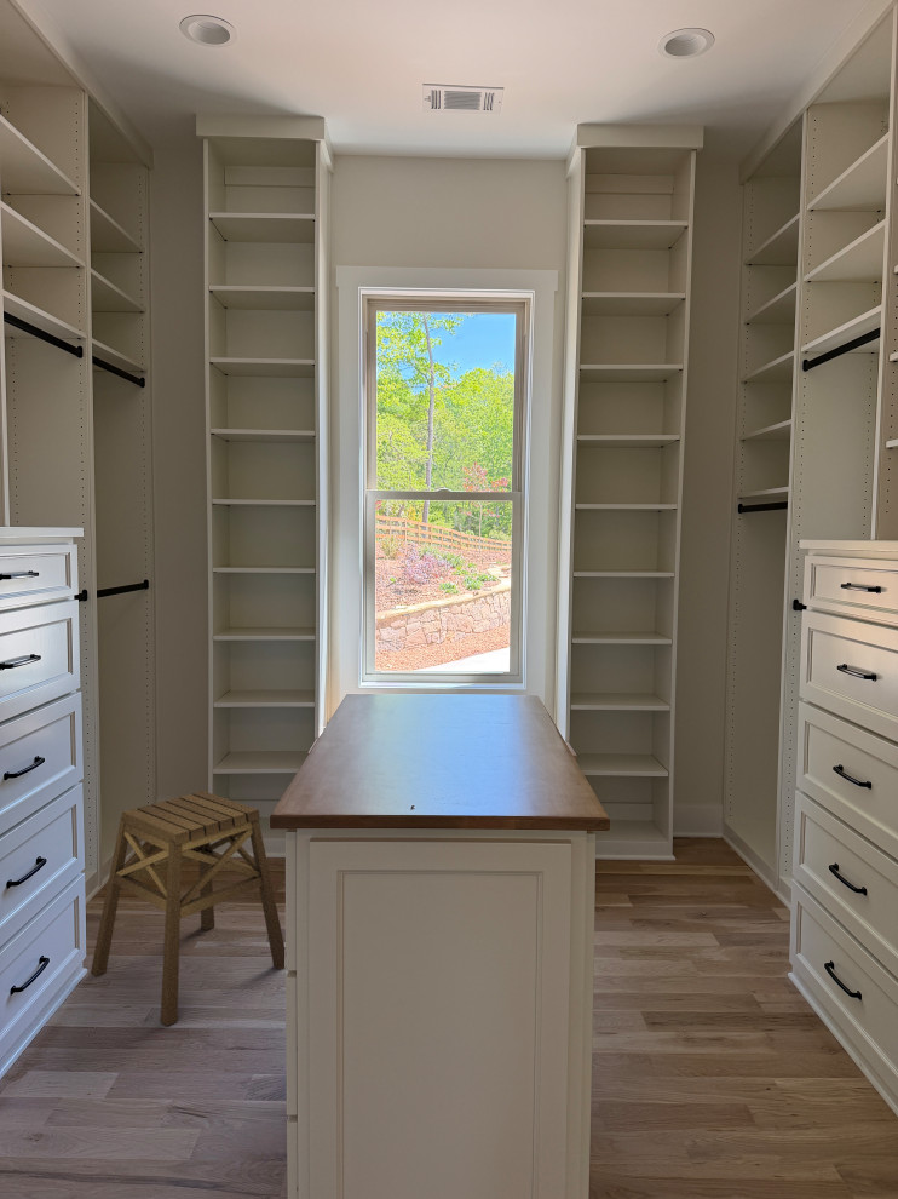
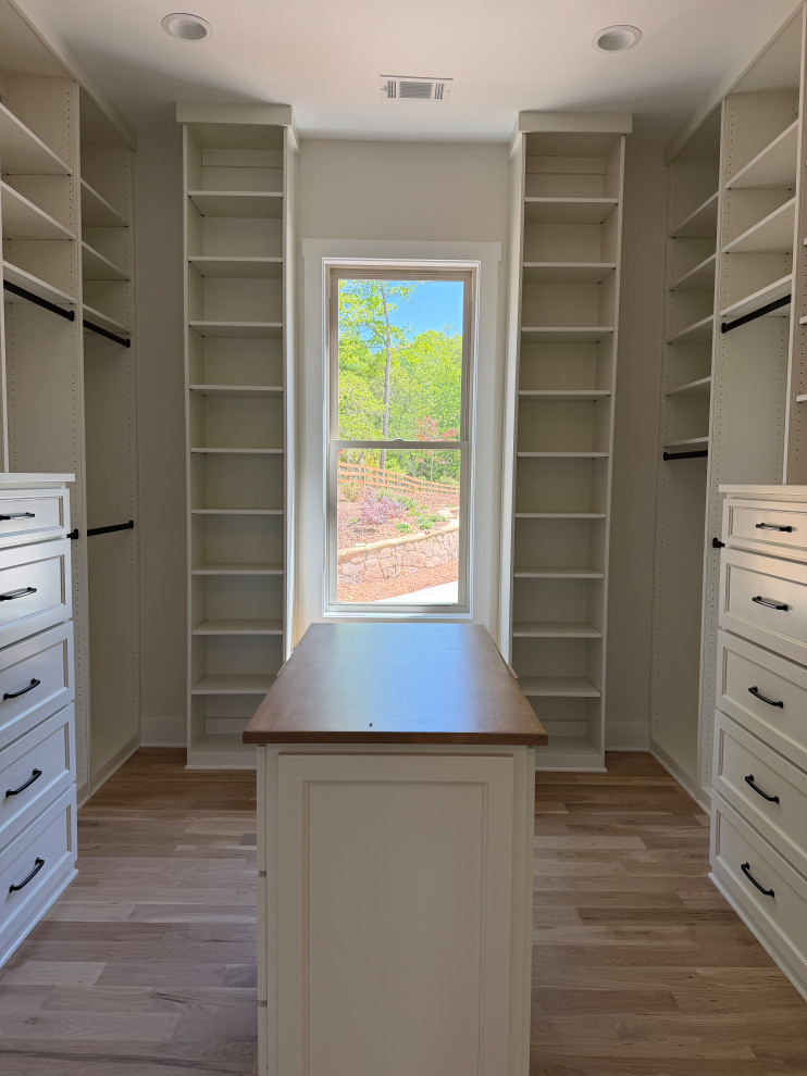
- stool (189, 890)
